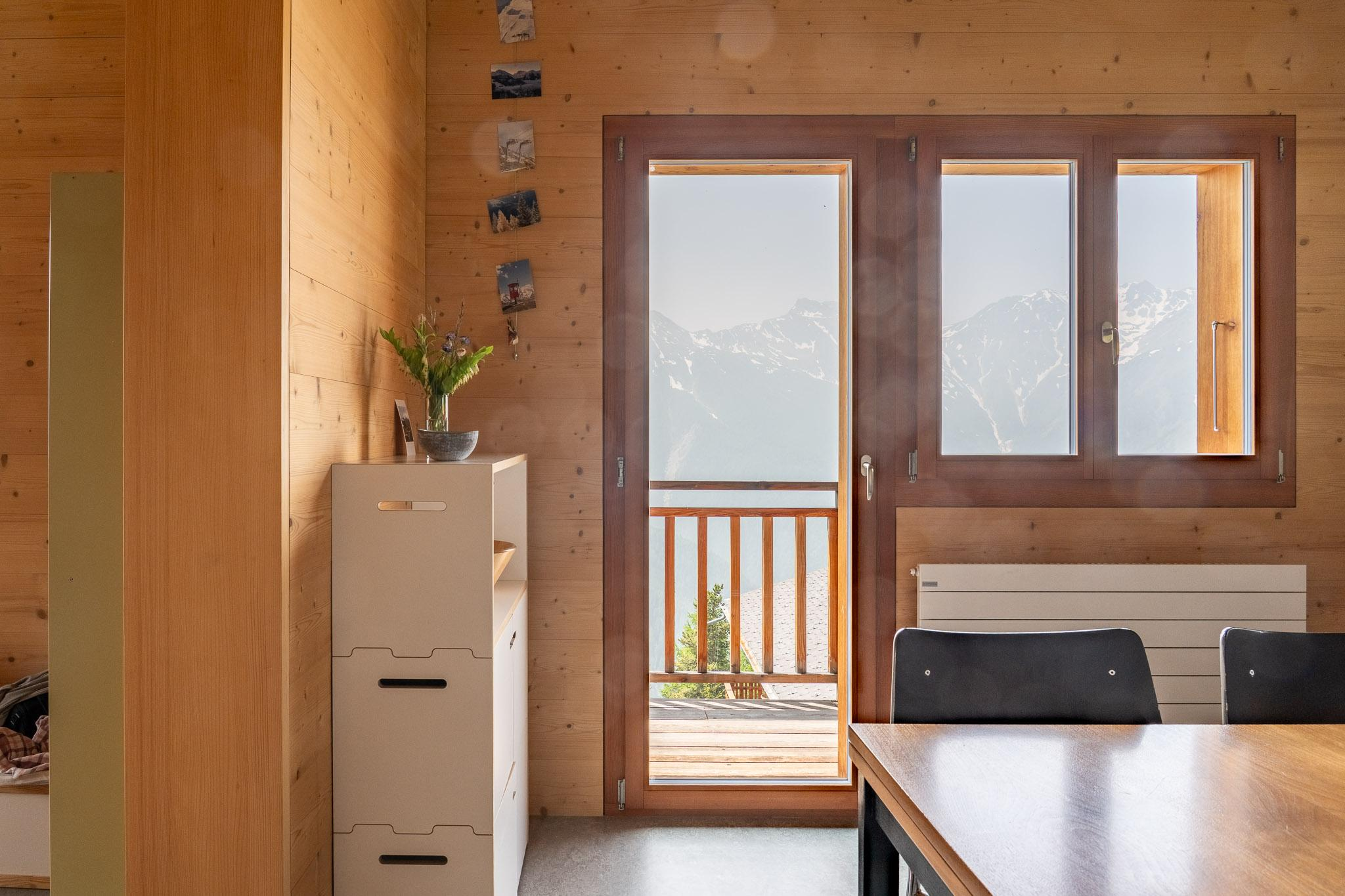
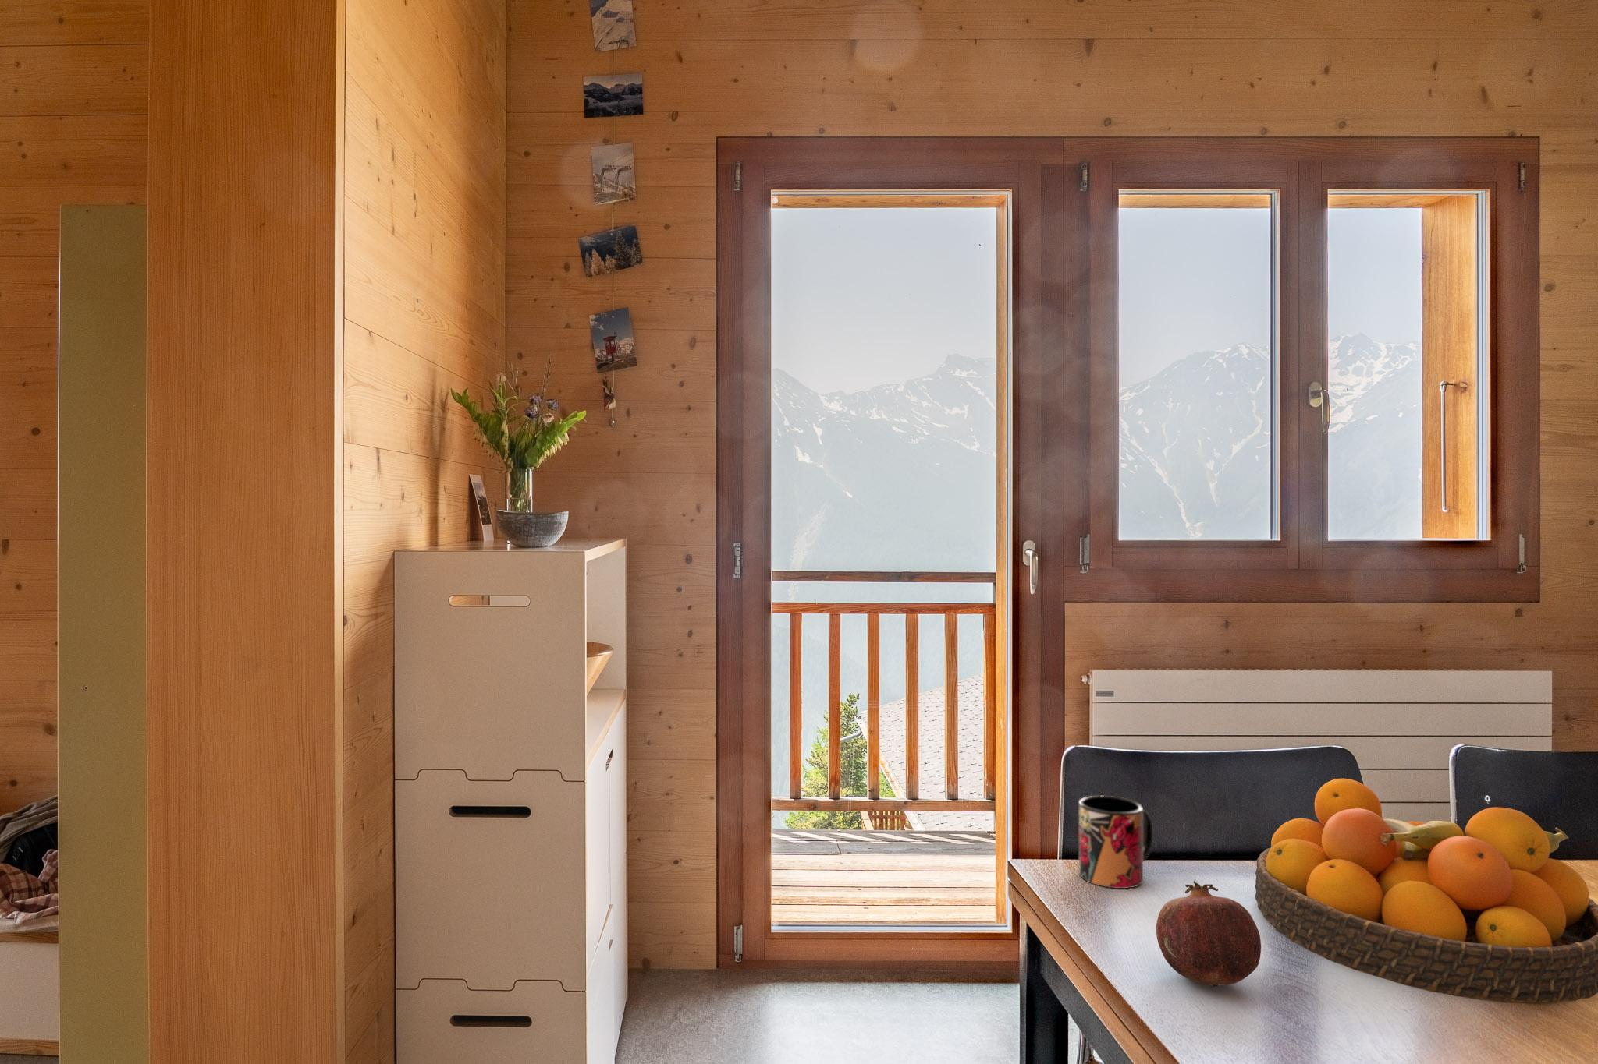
+ fruit (1207, 932)
+ fruit bowl (1420, 864)
+ mug (1119, 838)
